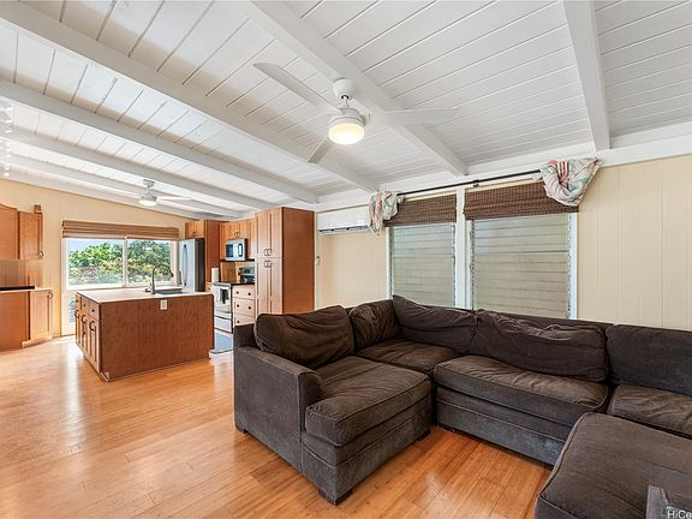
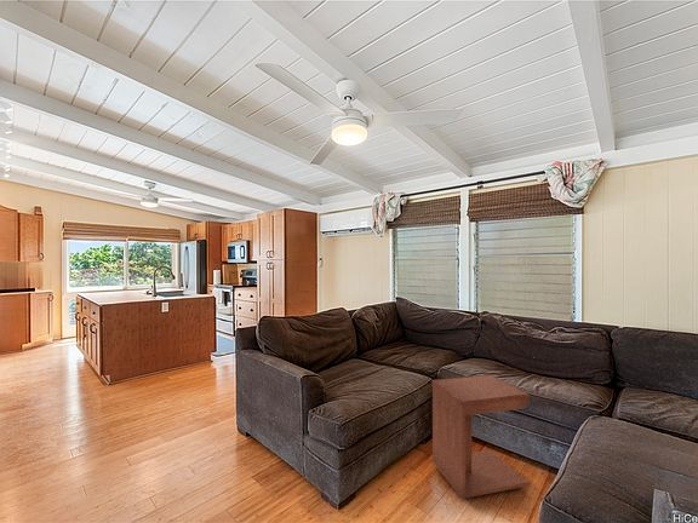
+ side table (470, 432)
